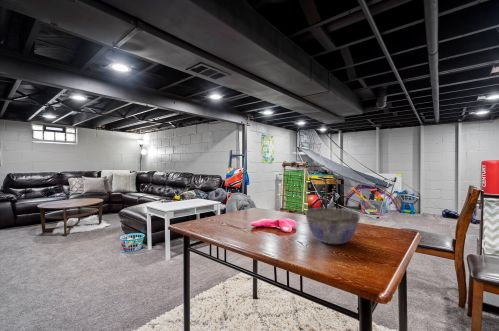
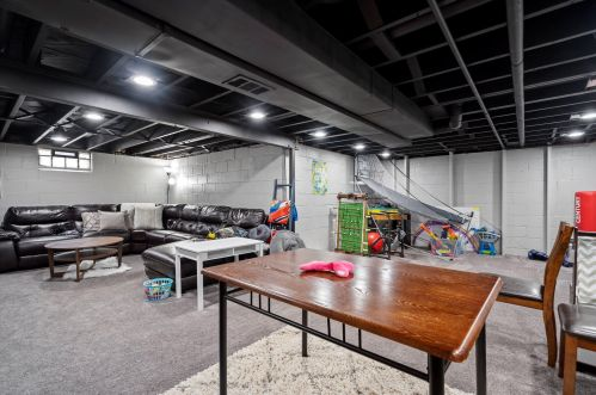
- bowl (331, 226)
